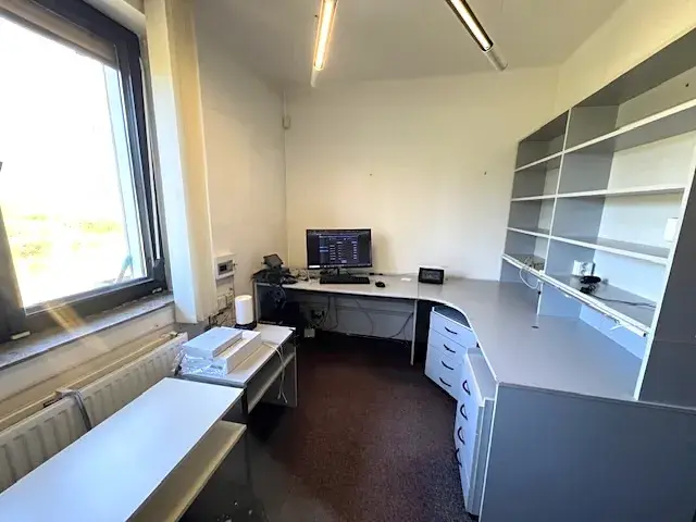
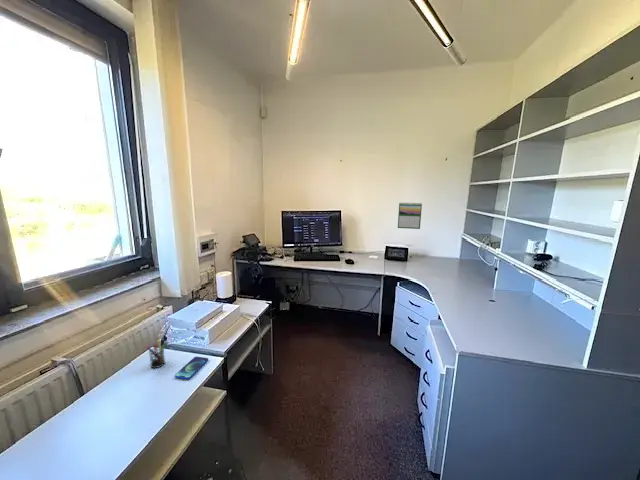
+ pen holder (158, 352)
+ calendar (409, 215)
+ smartphone (192, 367)
